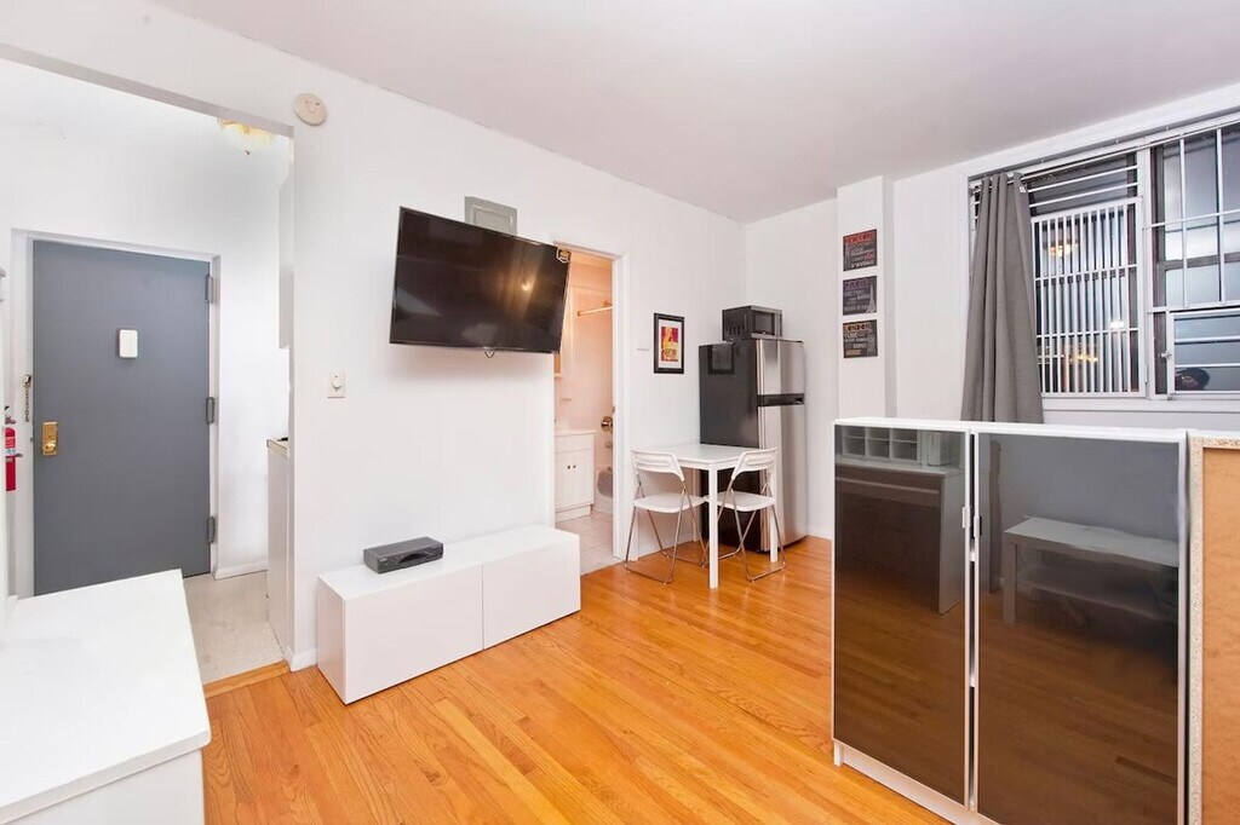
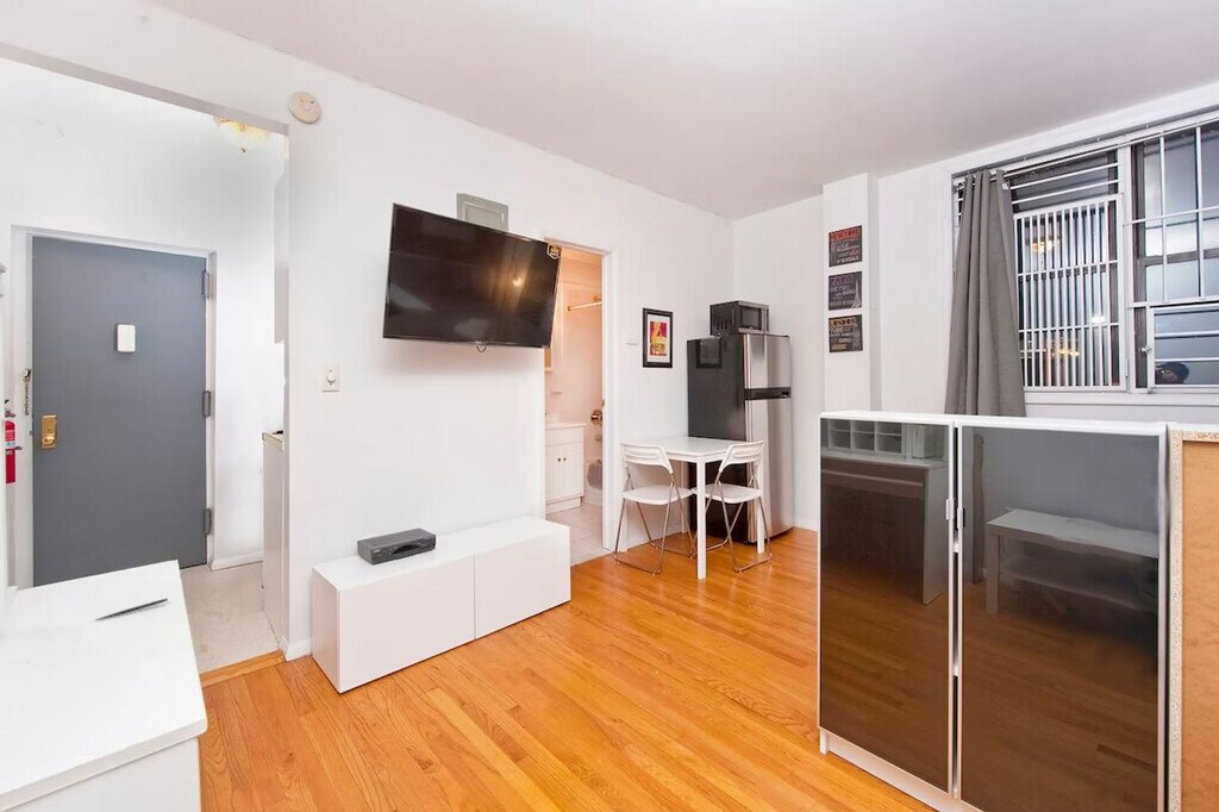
+ pen (132, 608)
